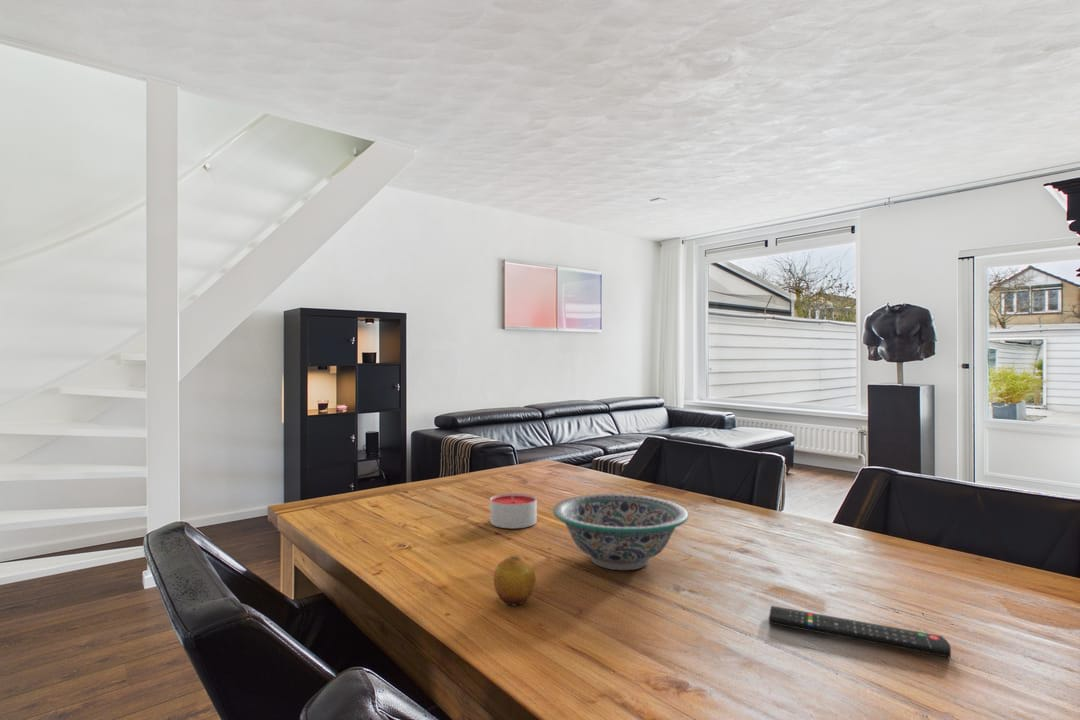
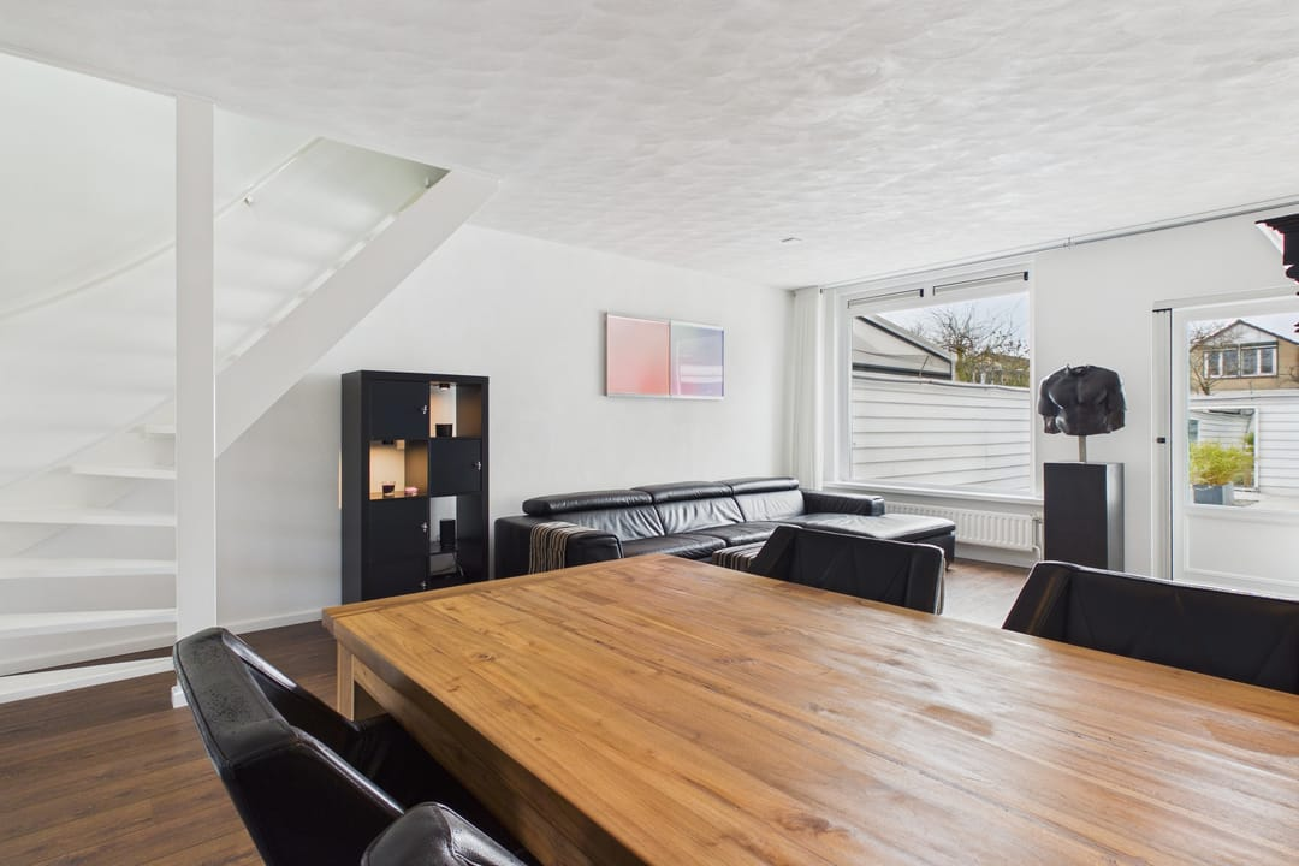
- remote control (854, 631)
- candle (513, 509)
- decorative bowl (619, 534)
- fruit (514, 579)
